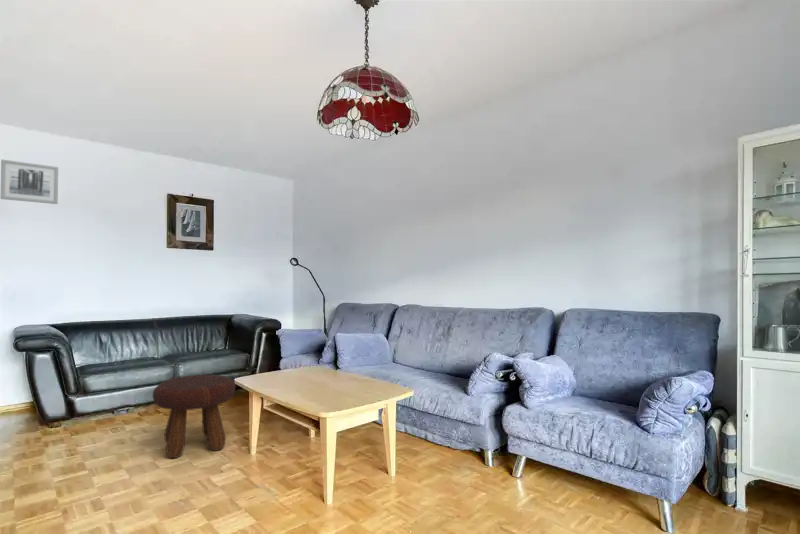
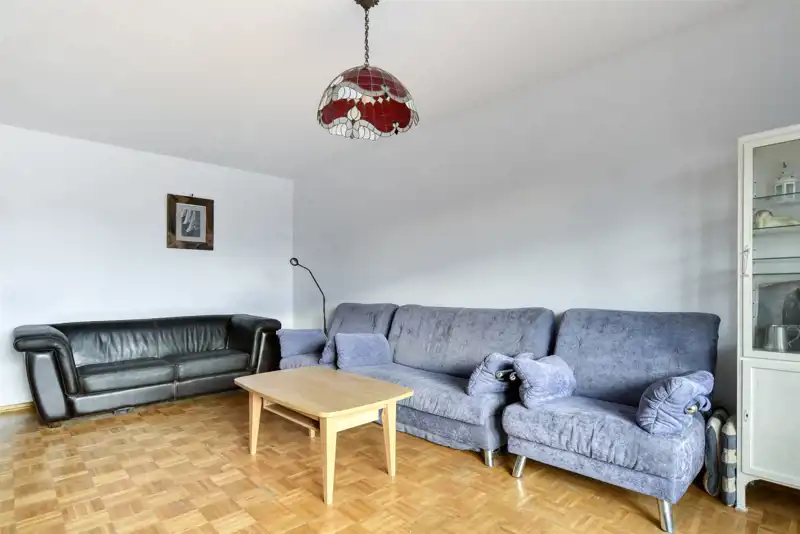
- wall art (30, 182)
- footstool (192, 409)
